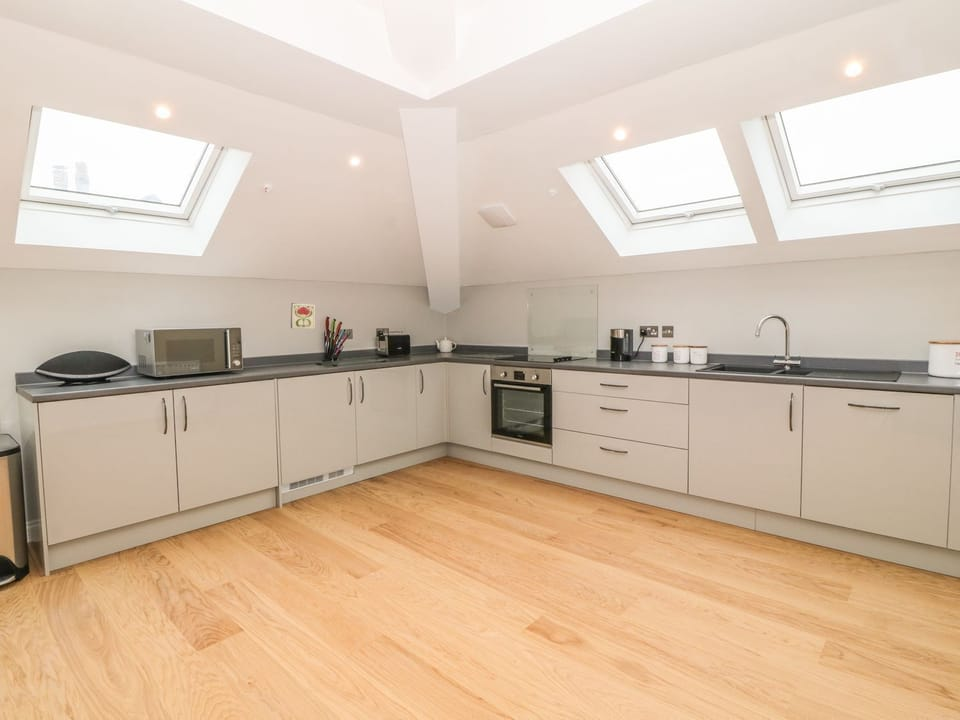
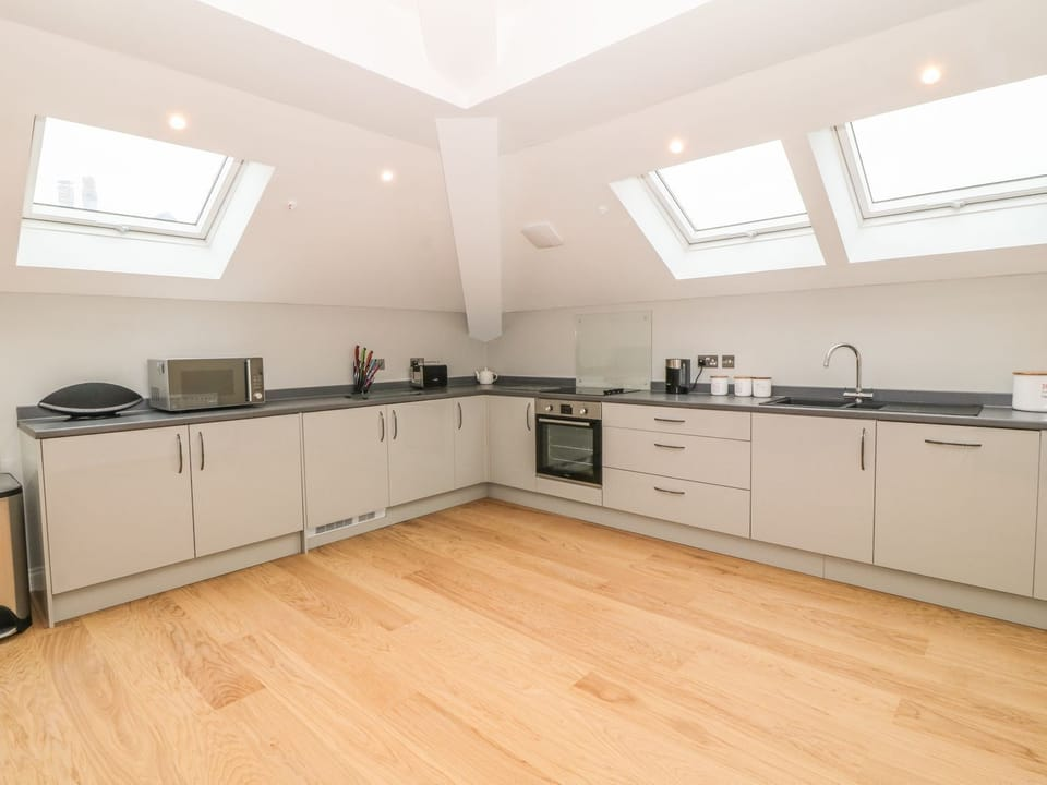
- decorative tile (303, 316)
